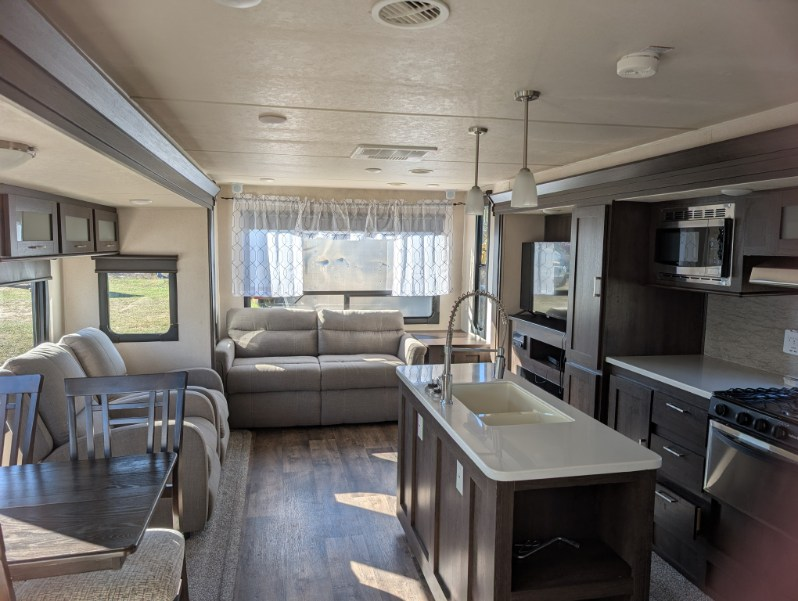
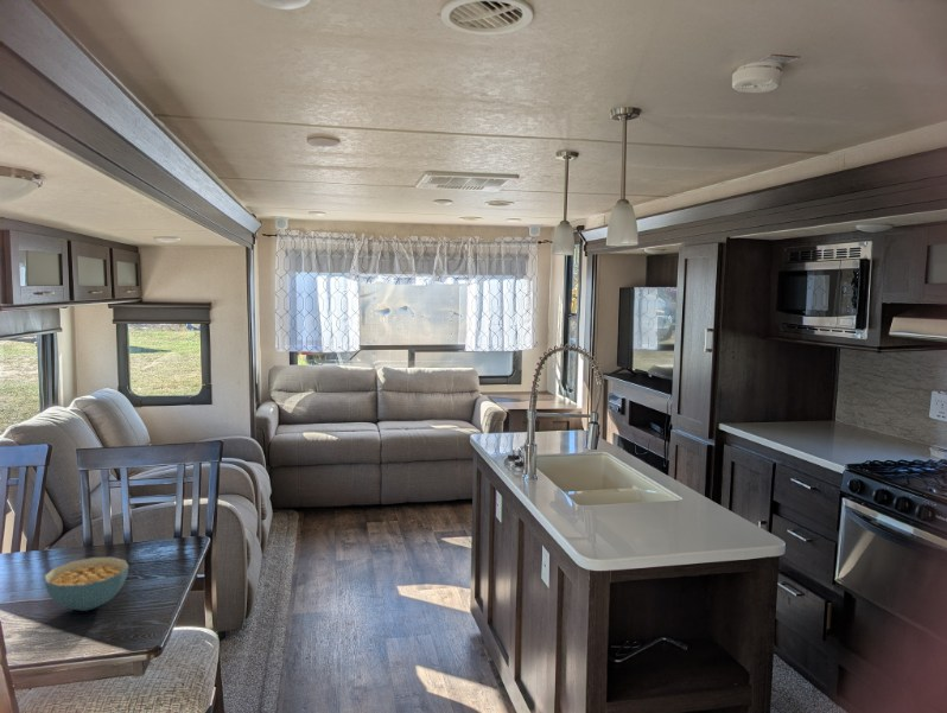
+ cereal bowl (88, 587)
